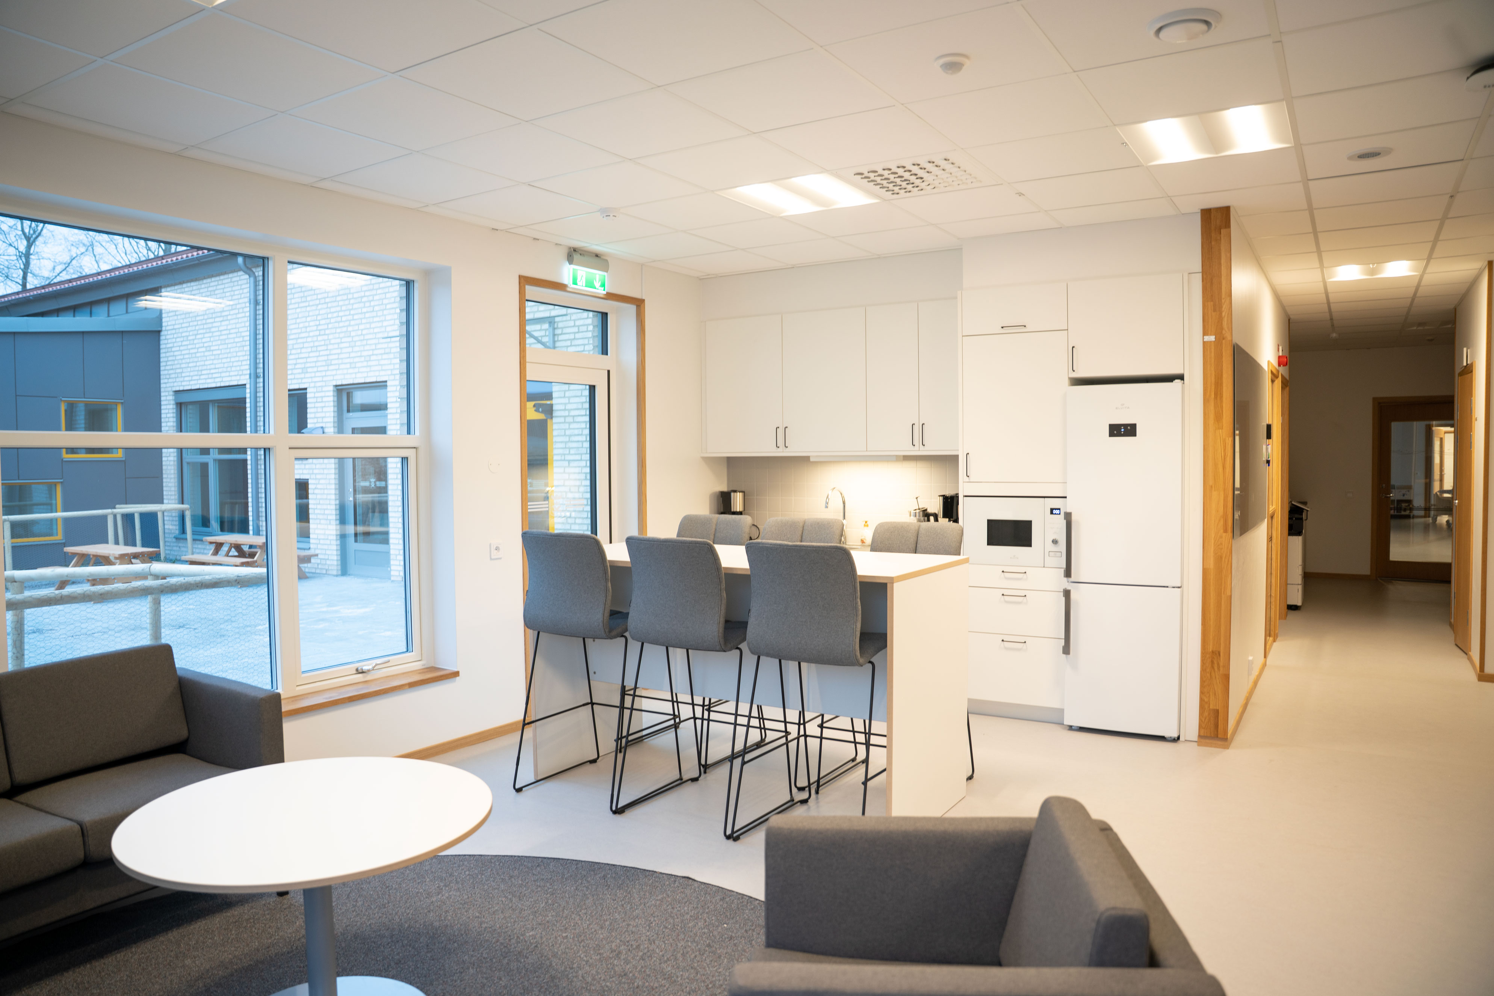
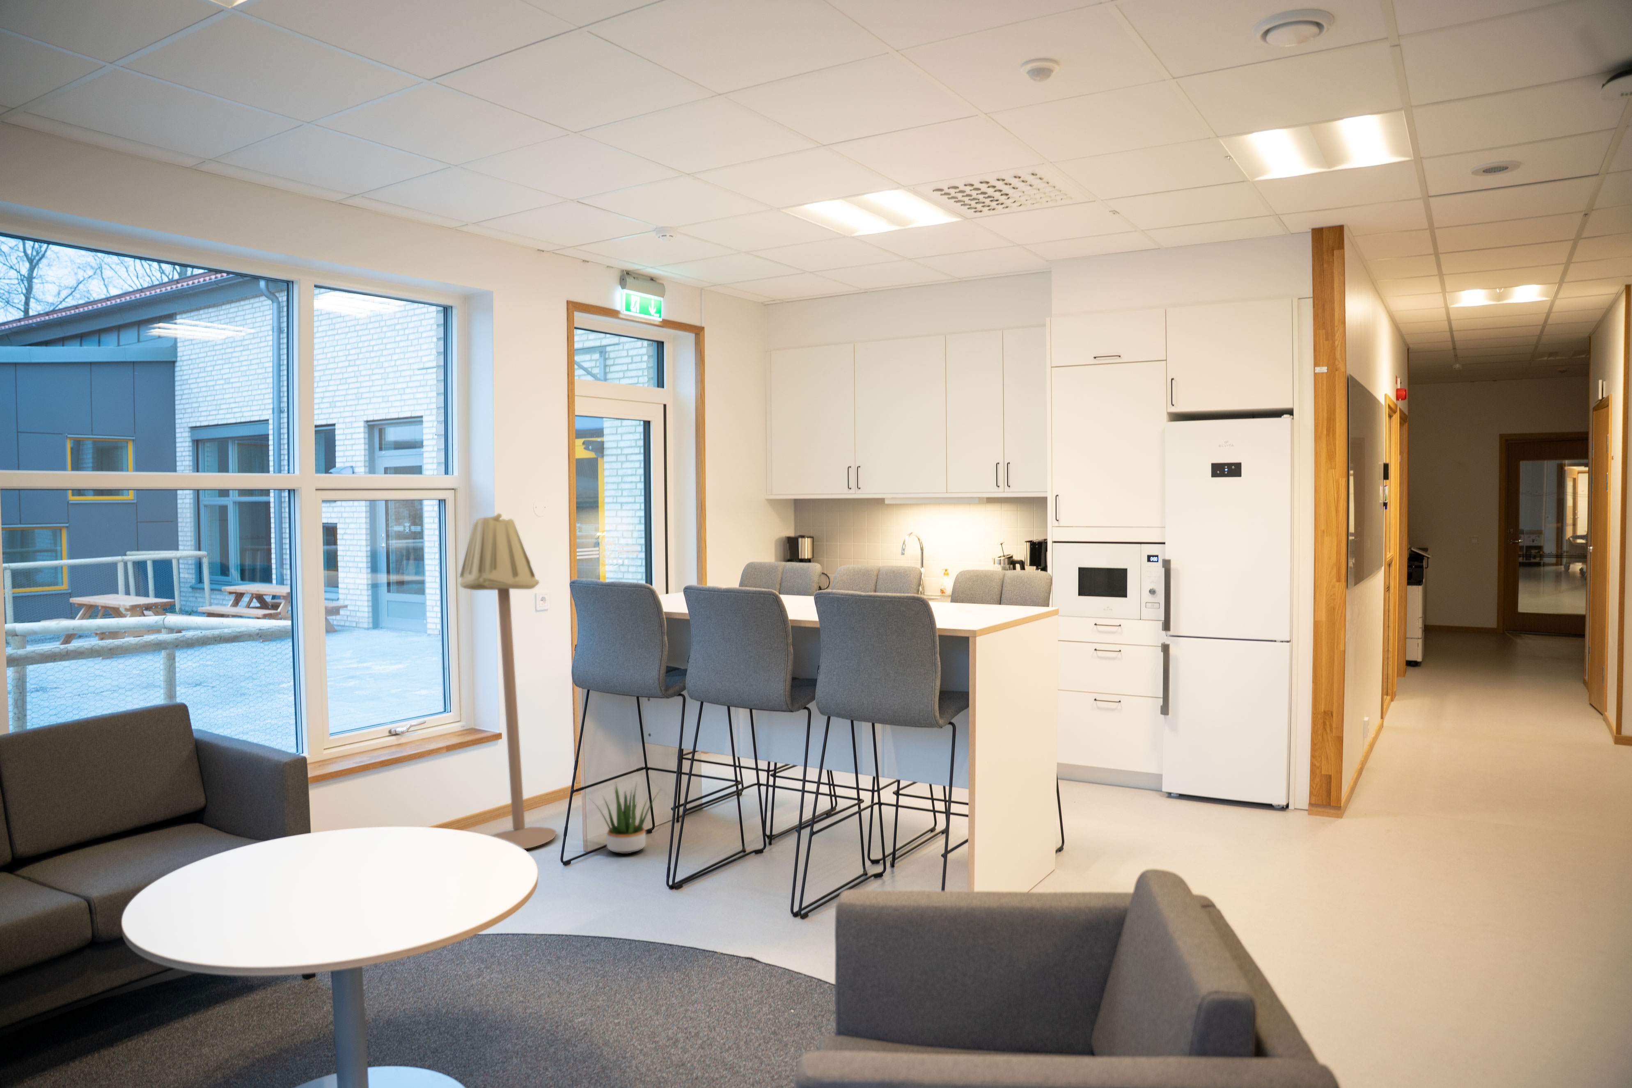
+ potted plant (625, 817)
+ floor lamp (504, 676)
